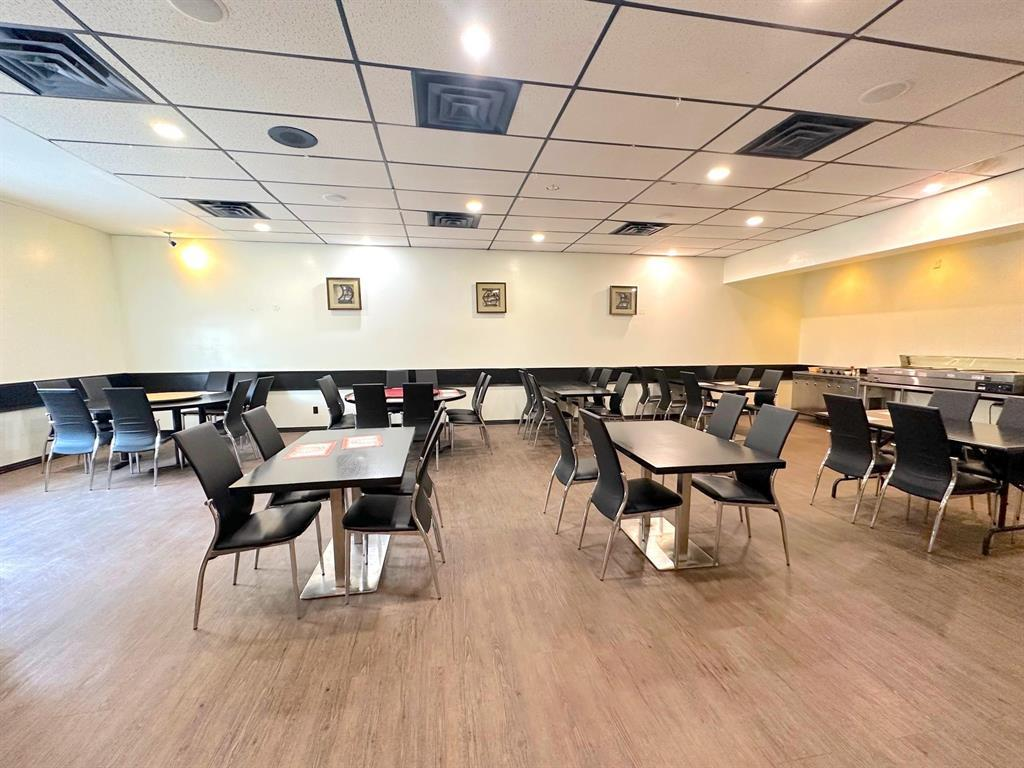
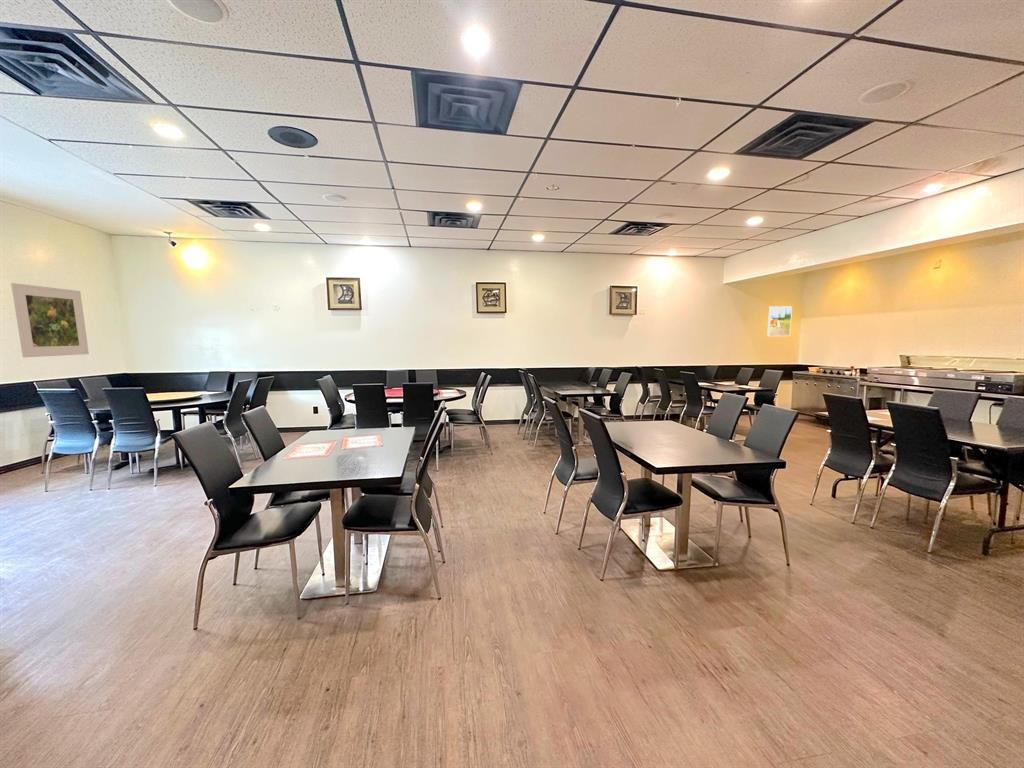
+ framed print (53, 321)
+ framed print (779, 321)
